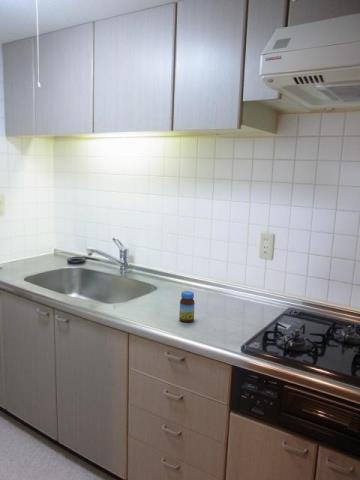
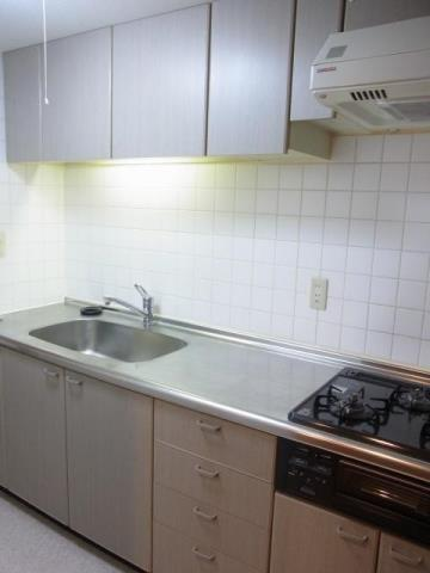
- jar (187, 306)
